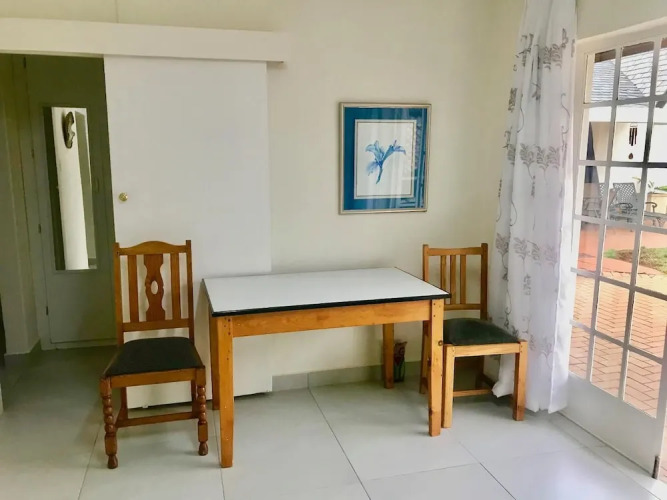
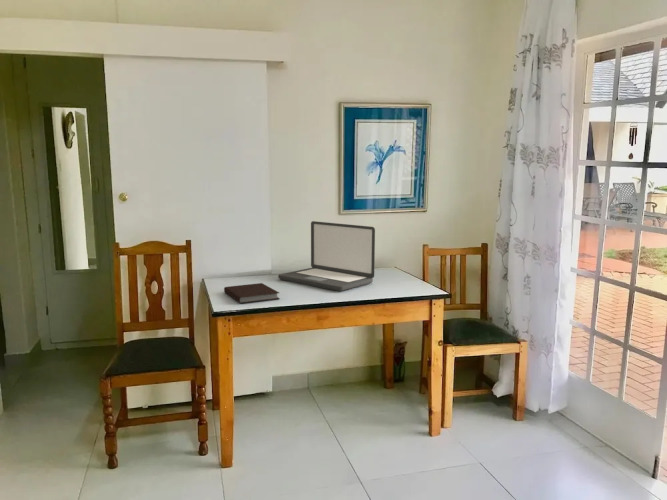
+ notebook (251, 292)
+ laptop (325, 253)
